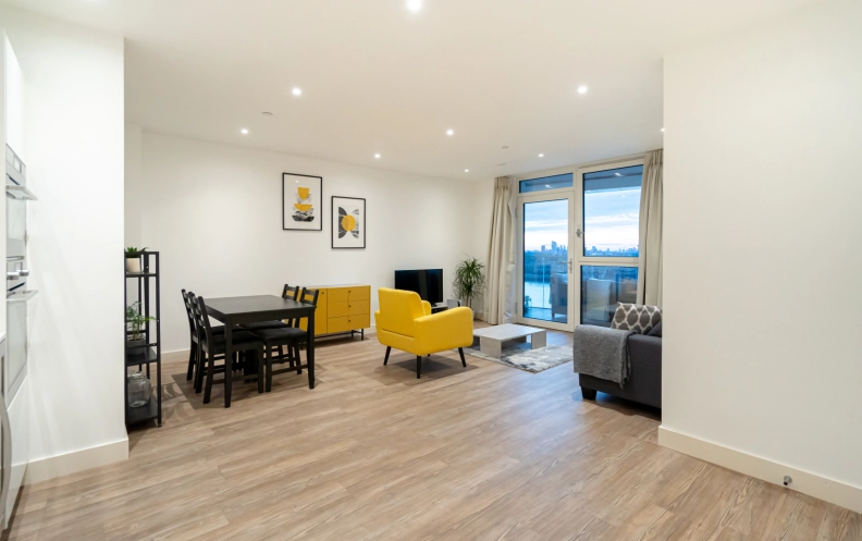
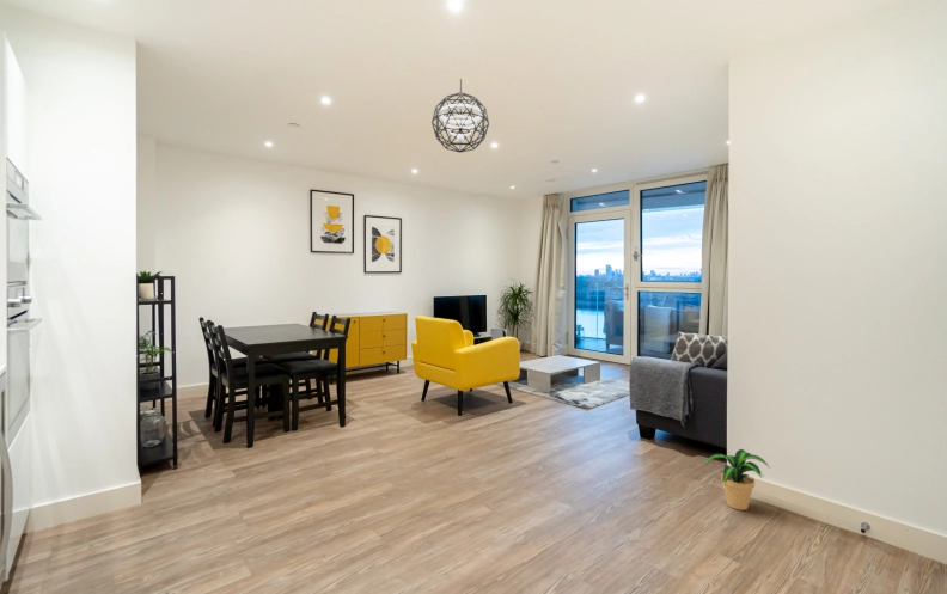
+ pendant light (460, 115)
+ potted plant (738, 479)
